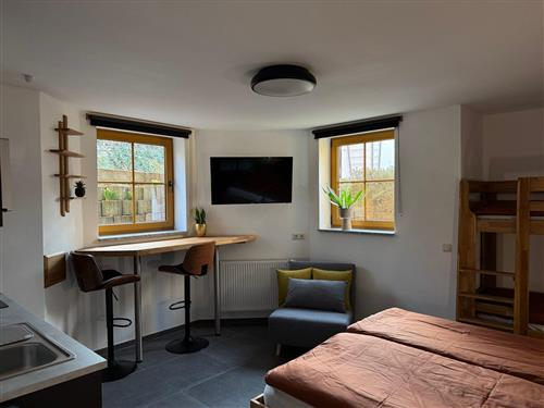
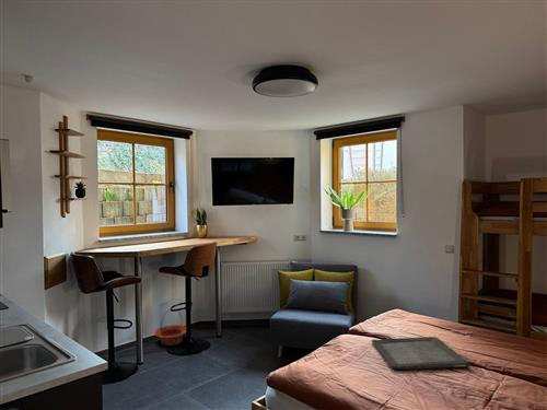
+ serving tray (416, 351)
+ basket (172, 325)
